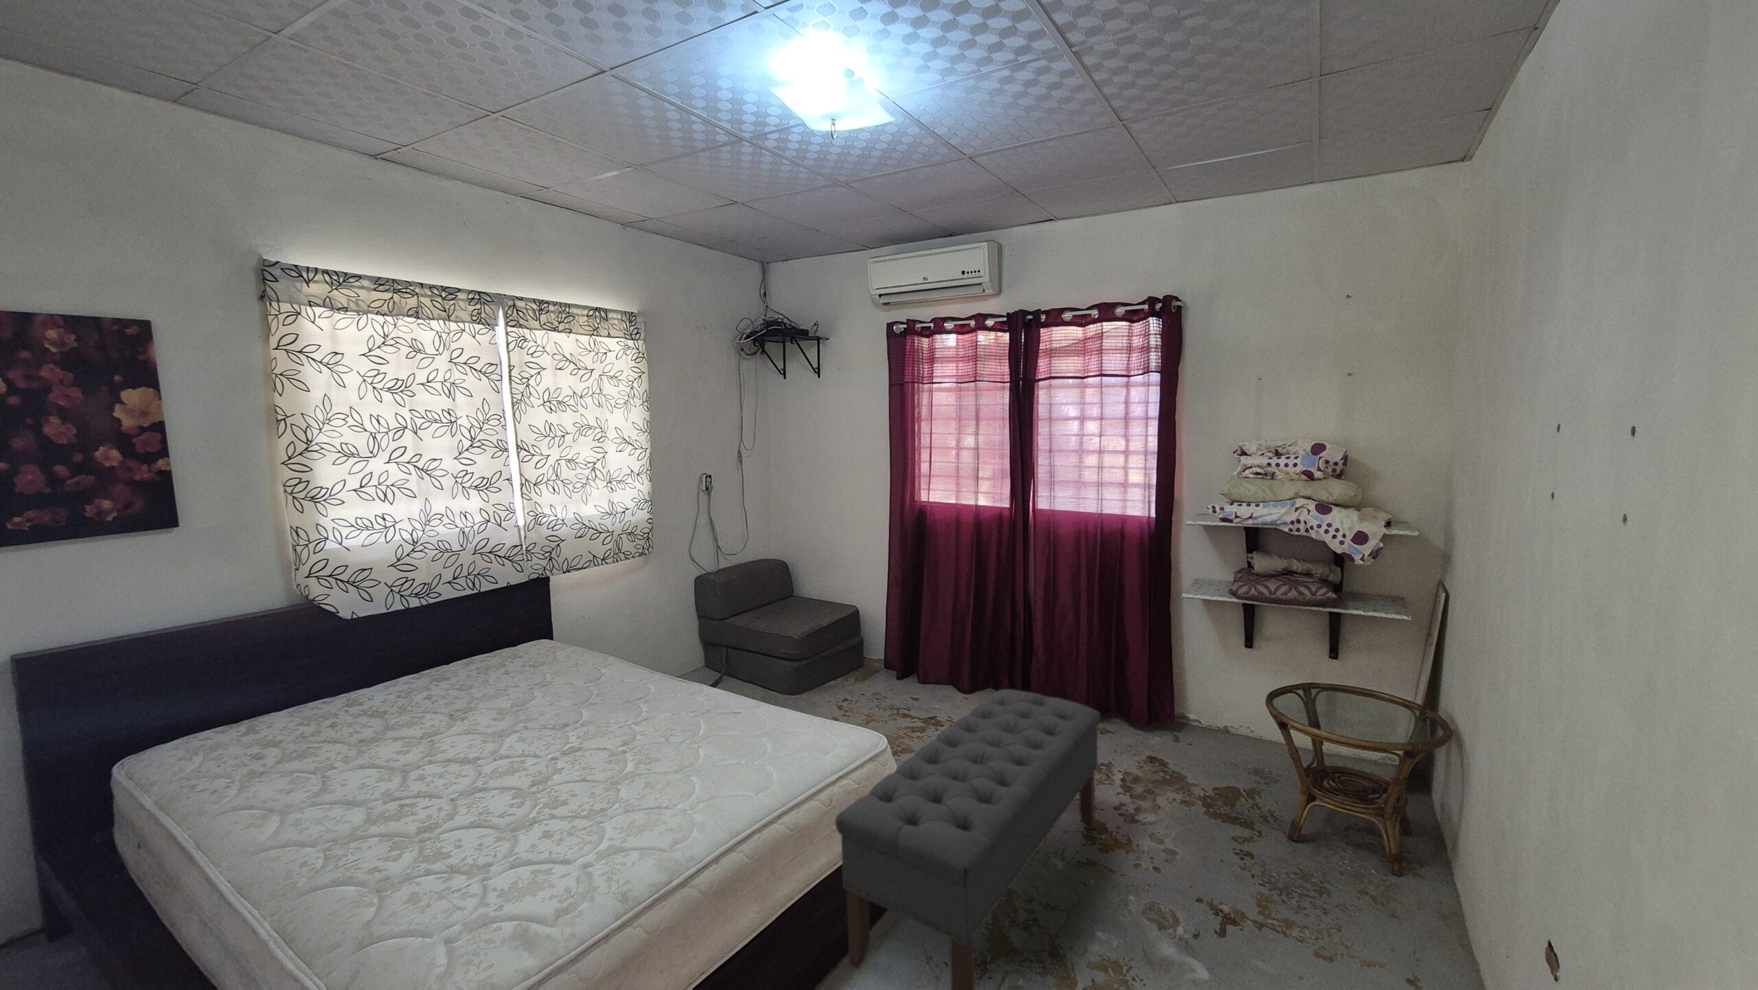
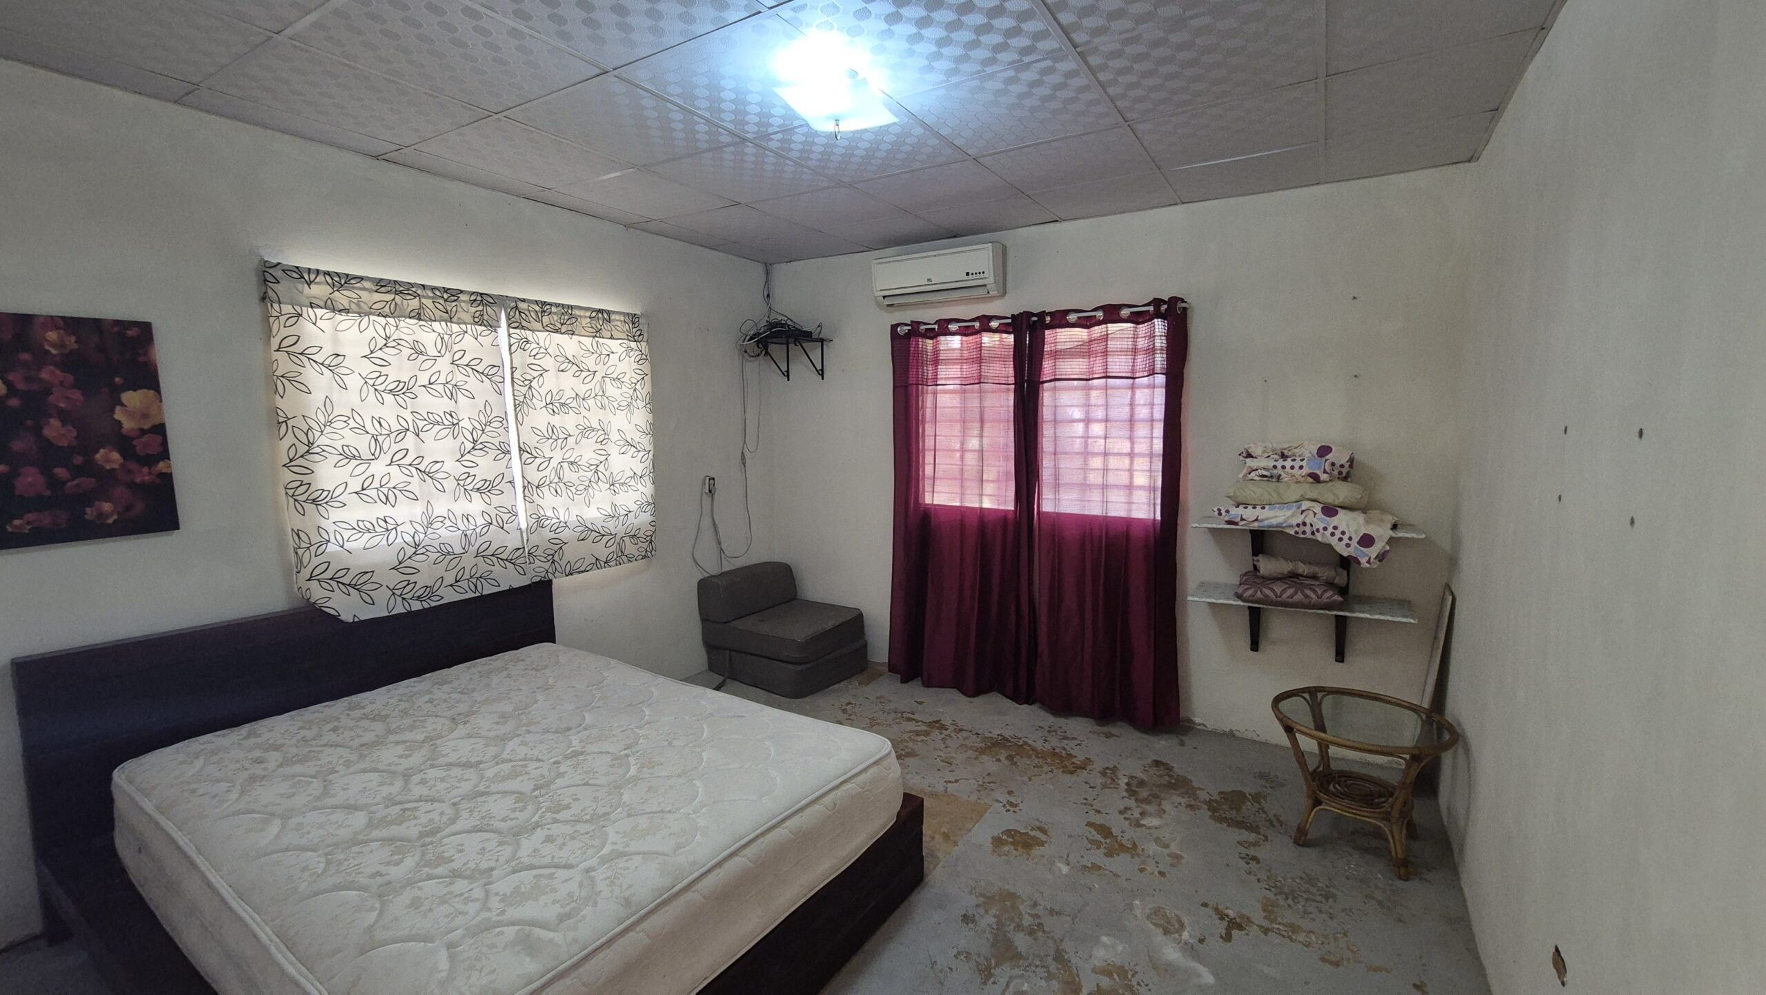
- bench (988, 817)
